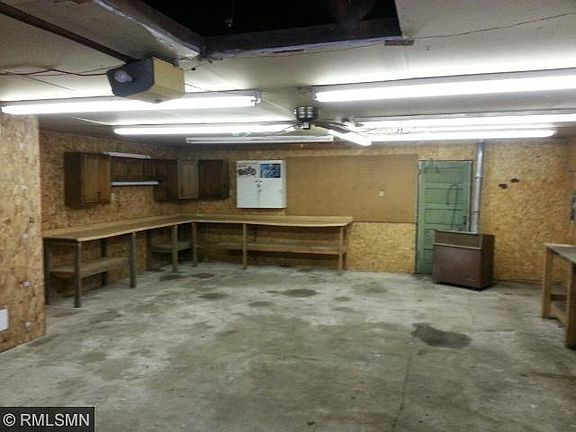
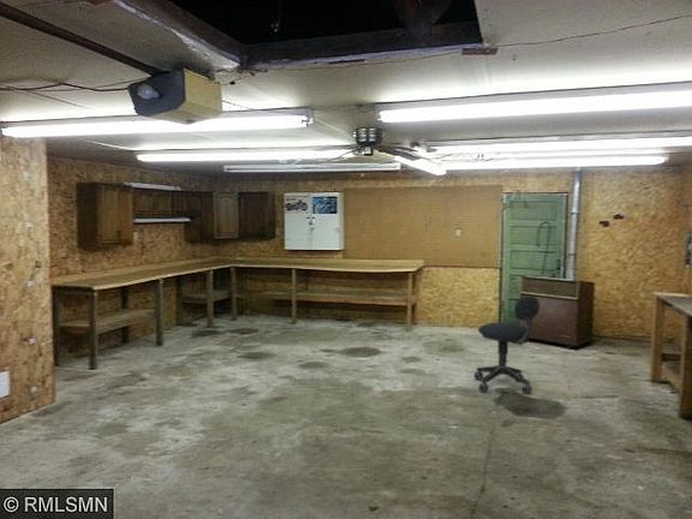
+ office chair (502, 339)
